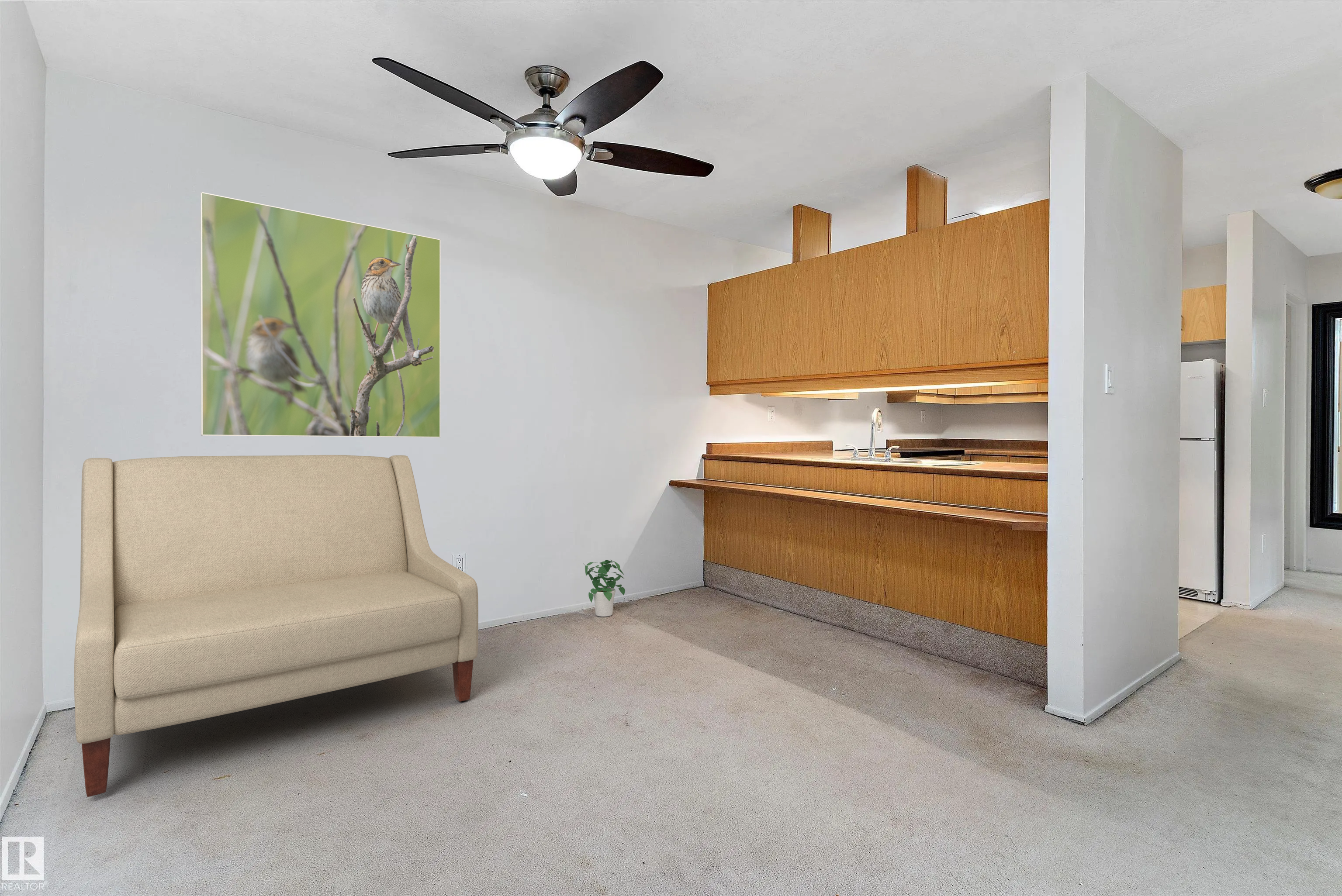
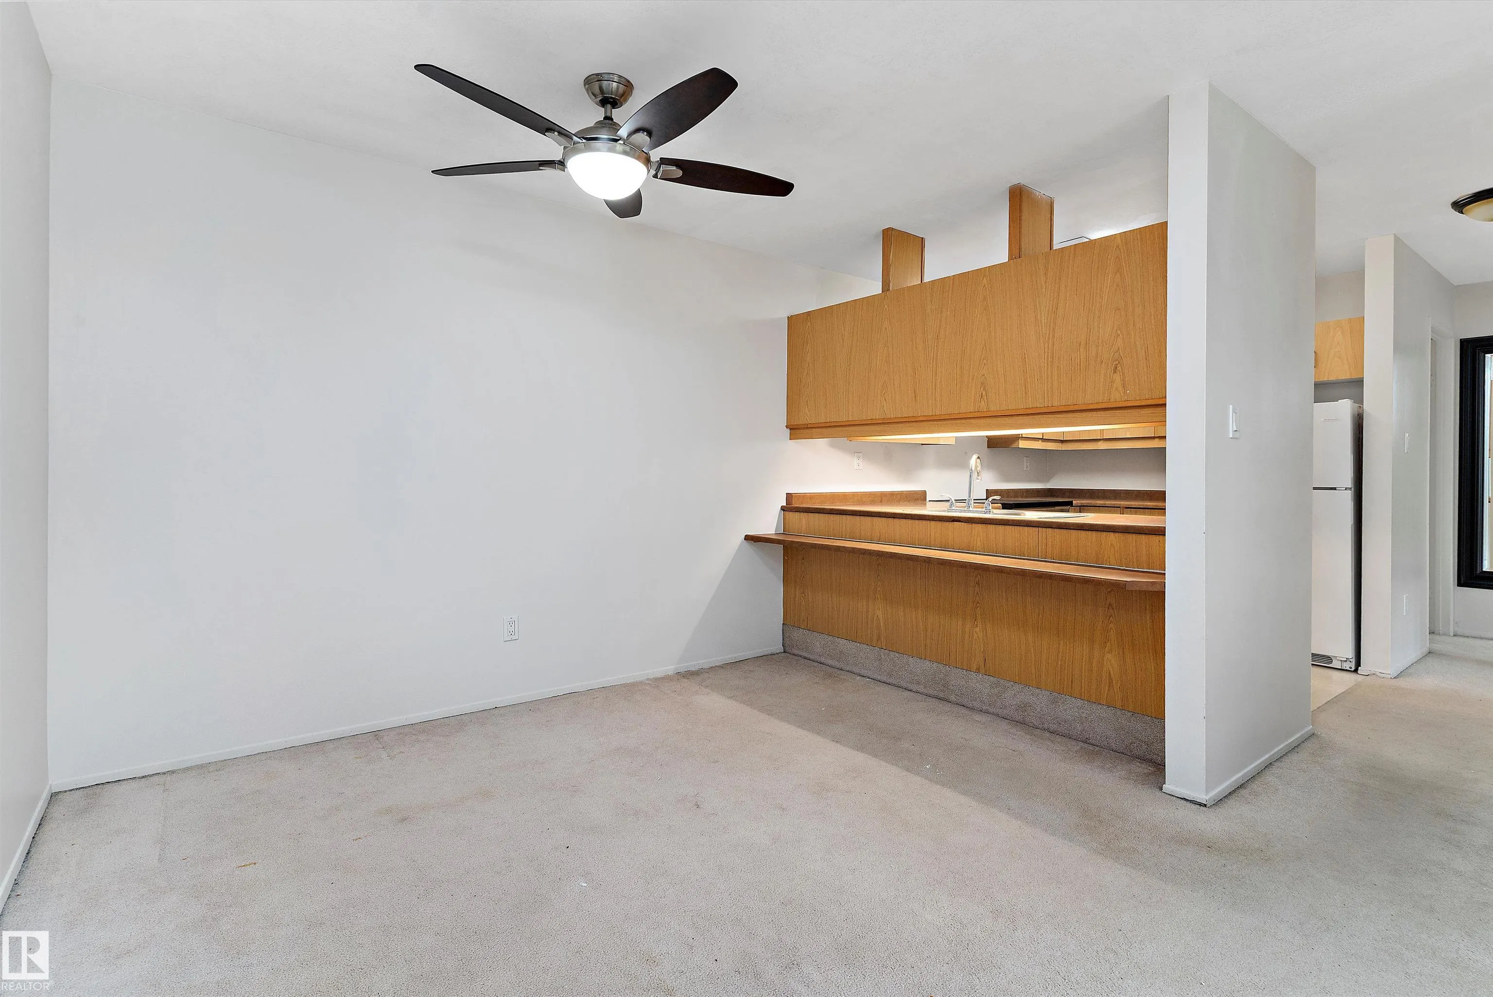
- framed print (332, 327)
- sofa (287, 582)
- potted plant (605, 586)
